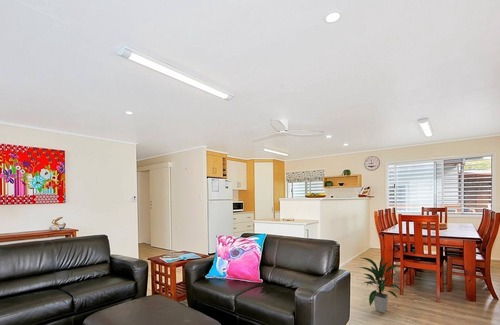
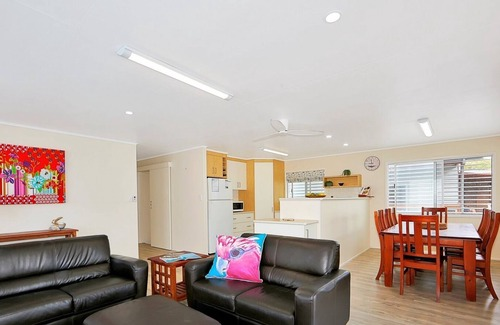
- indoor plant (378, 282)
